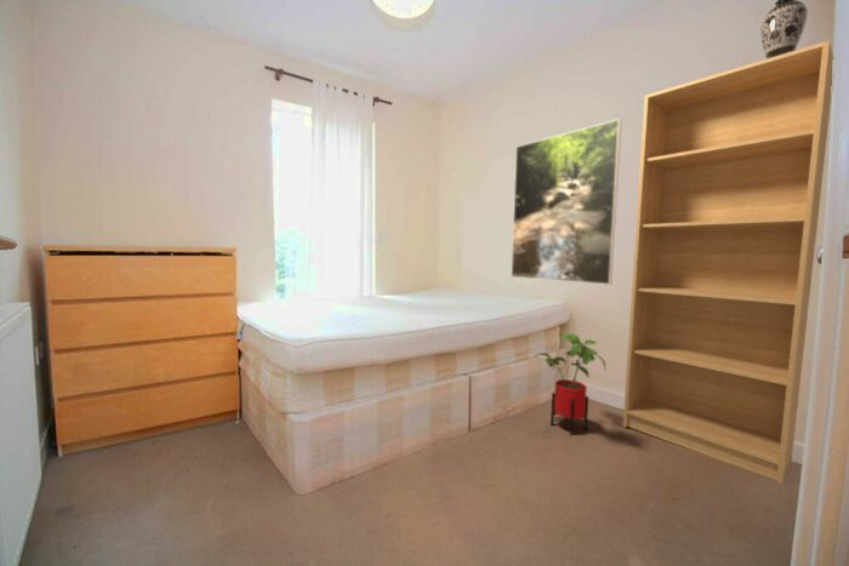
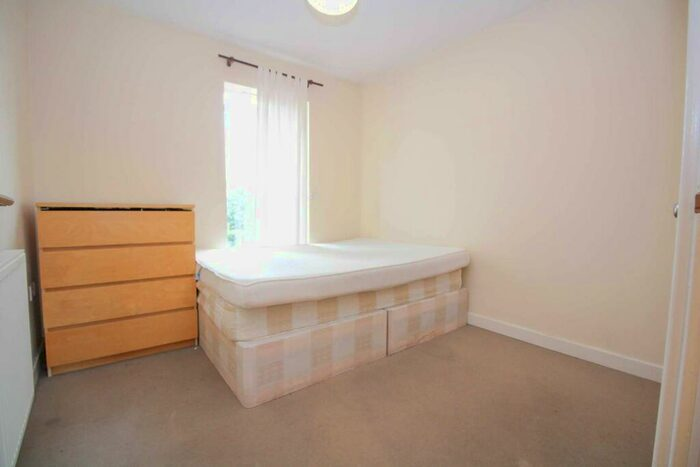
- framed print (559, 208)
- bookshelf (714, 269)
- house plant (569, 379)
- decorative vase (782, 30)
